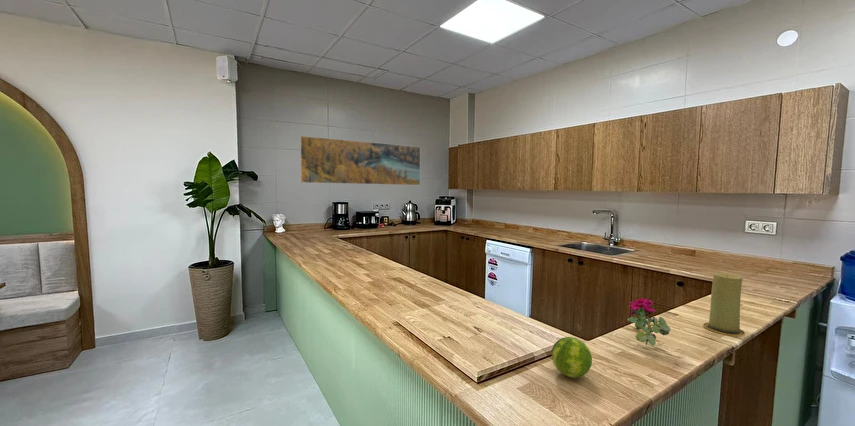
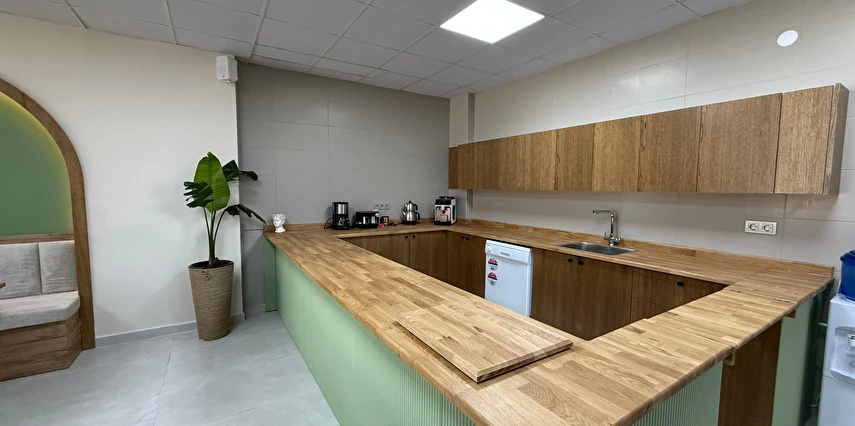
- candle (725, 301)
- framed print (365, 163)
- flower (649, 322)
- fruit (571, 356)
